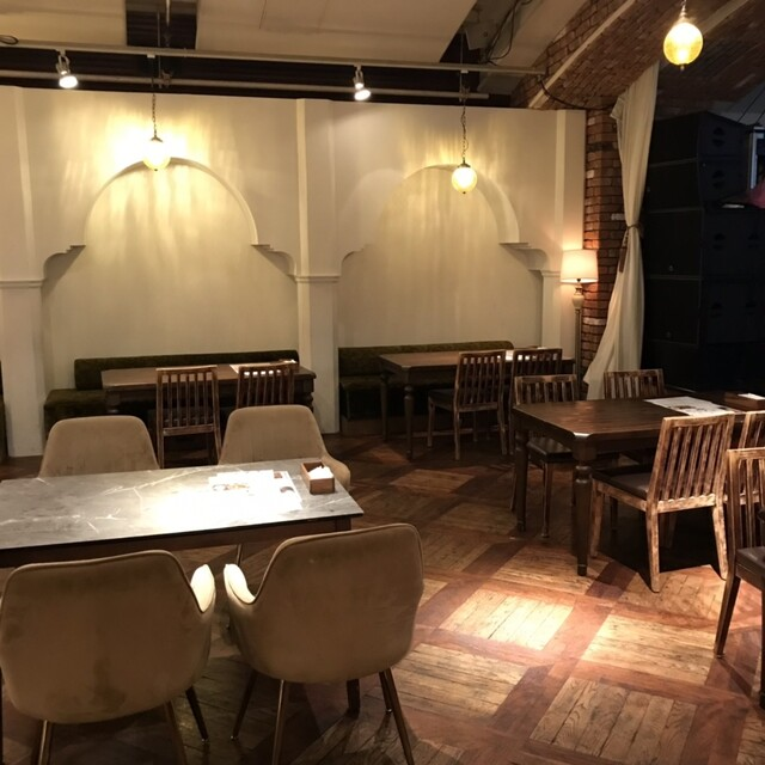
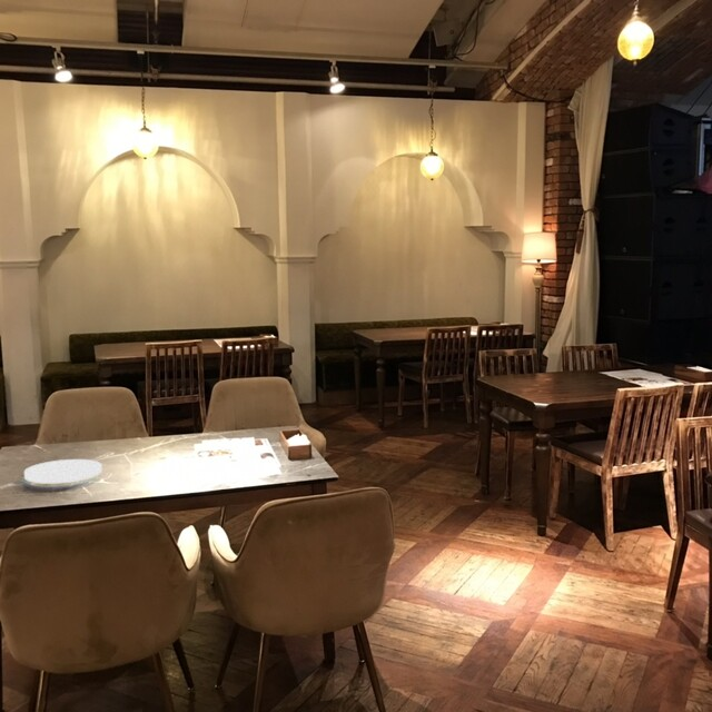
+ plate (63, 471)
